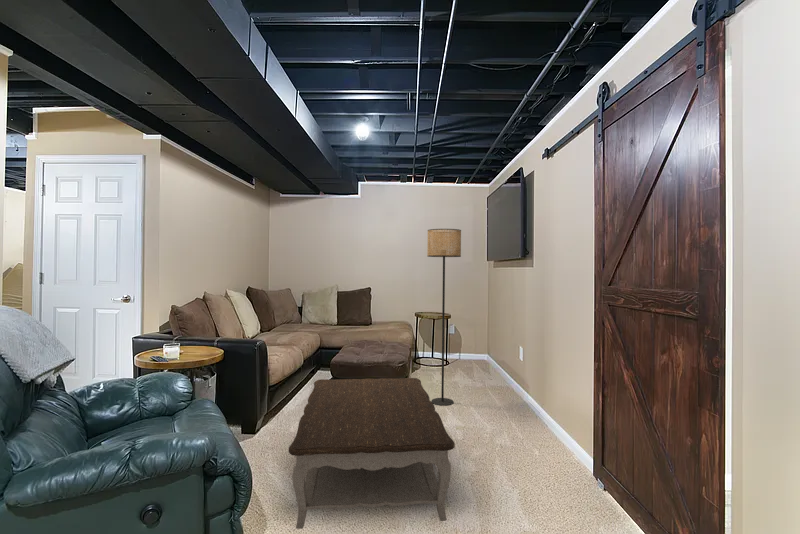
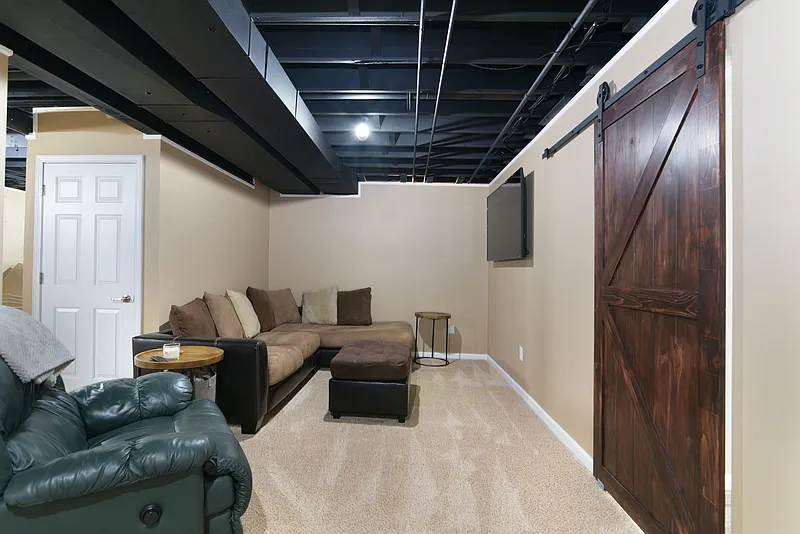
- floor lamp (443, 316)
- coffee table (369, 436)
